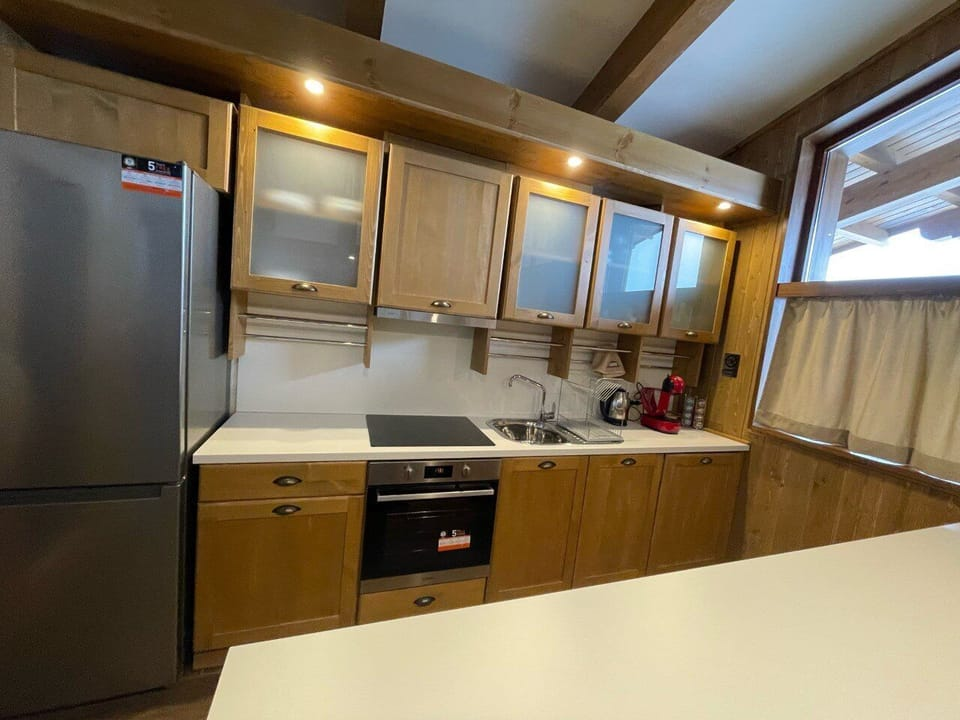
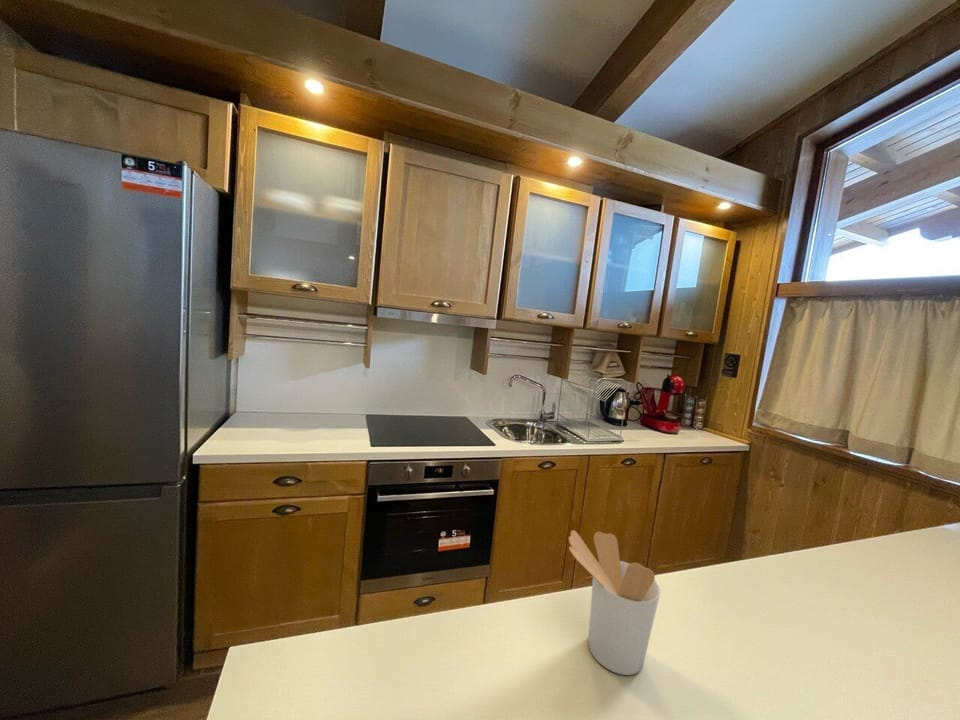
+ utensil holder (606, 595)
